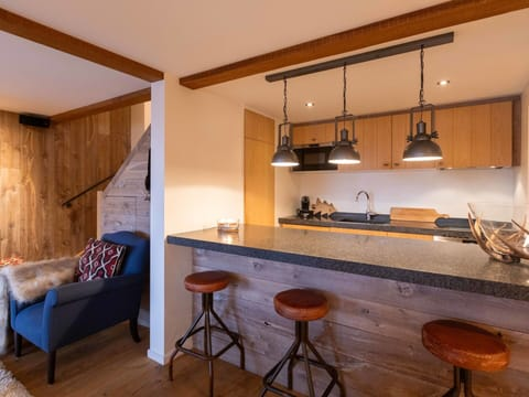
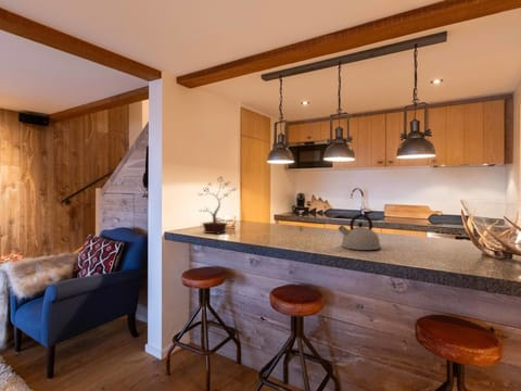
+ kettle (358, 230)
+ potted plant (218, 204)
